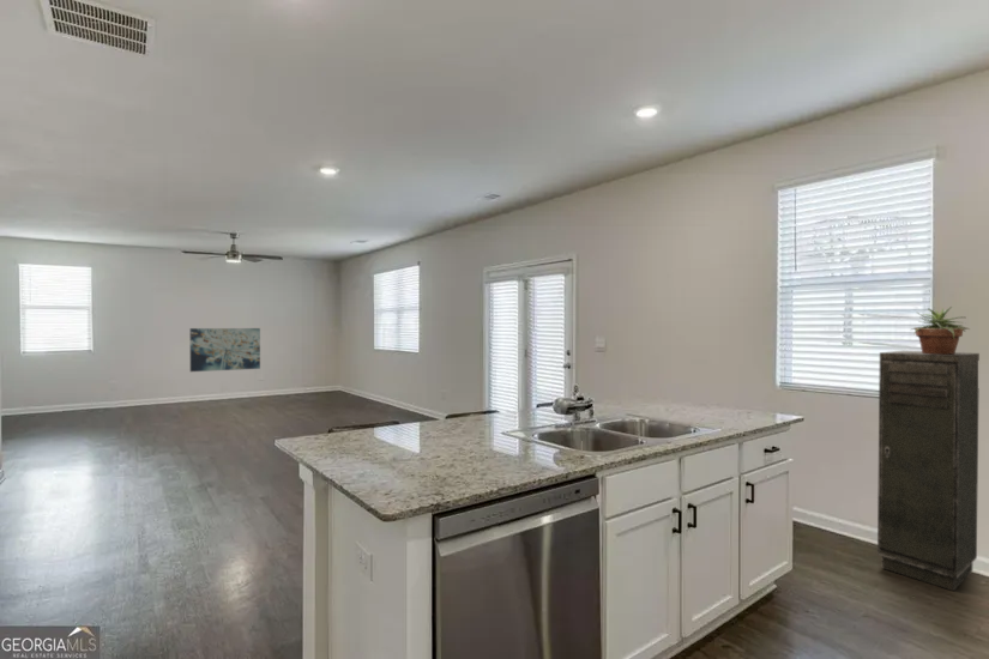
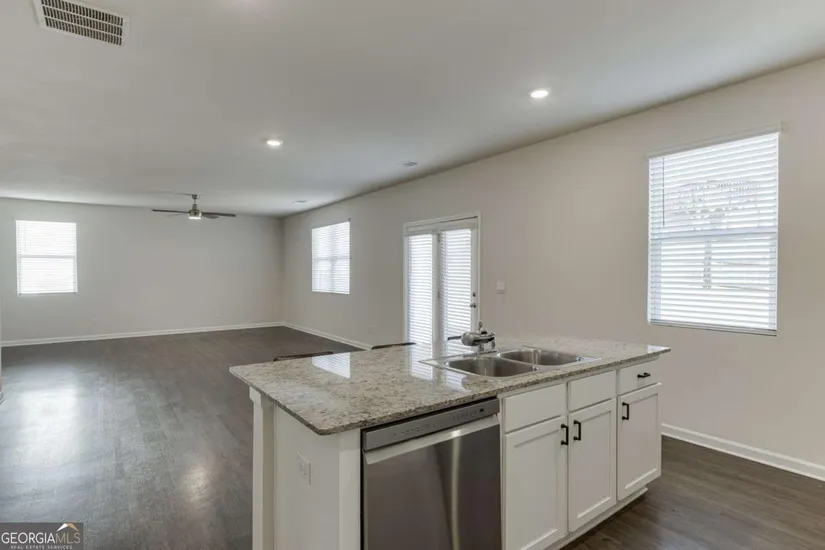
- wall art (225, 349)
- potted plant (936, 330)
- storage cabinet (927, 461)
